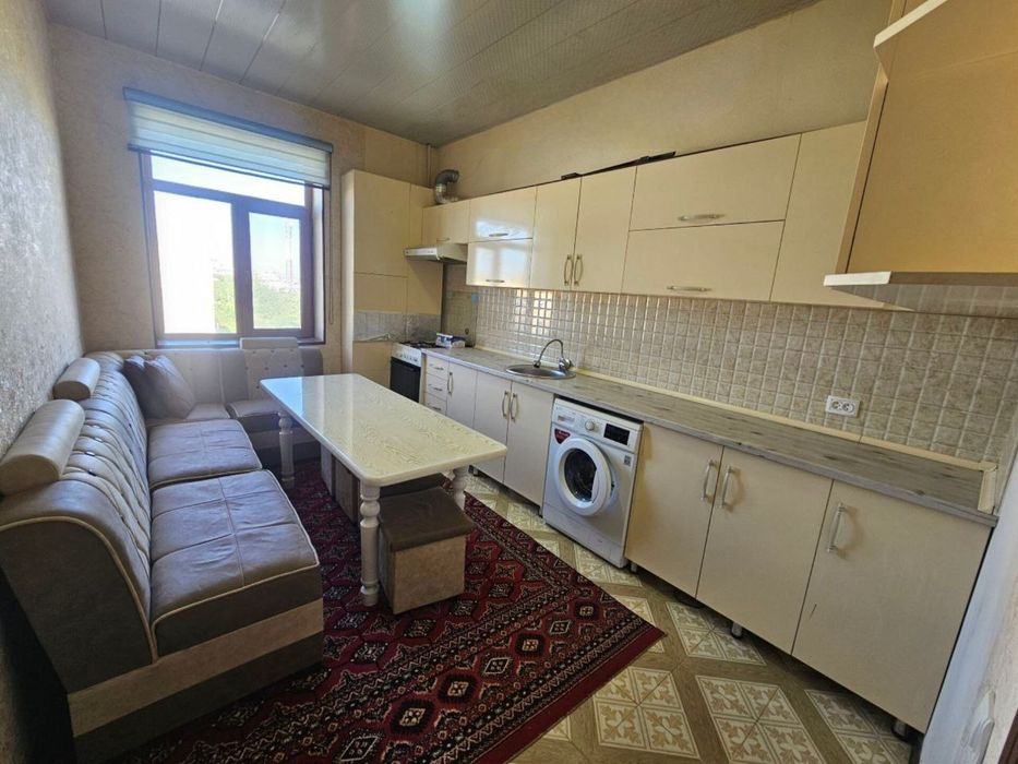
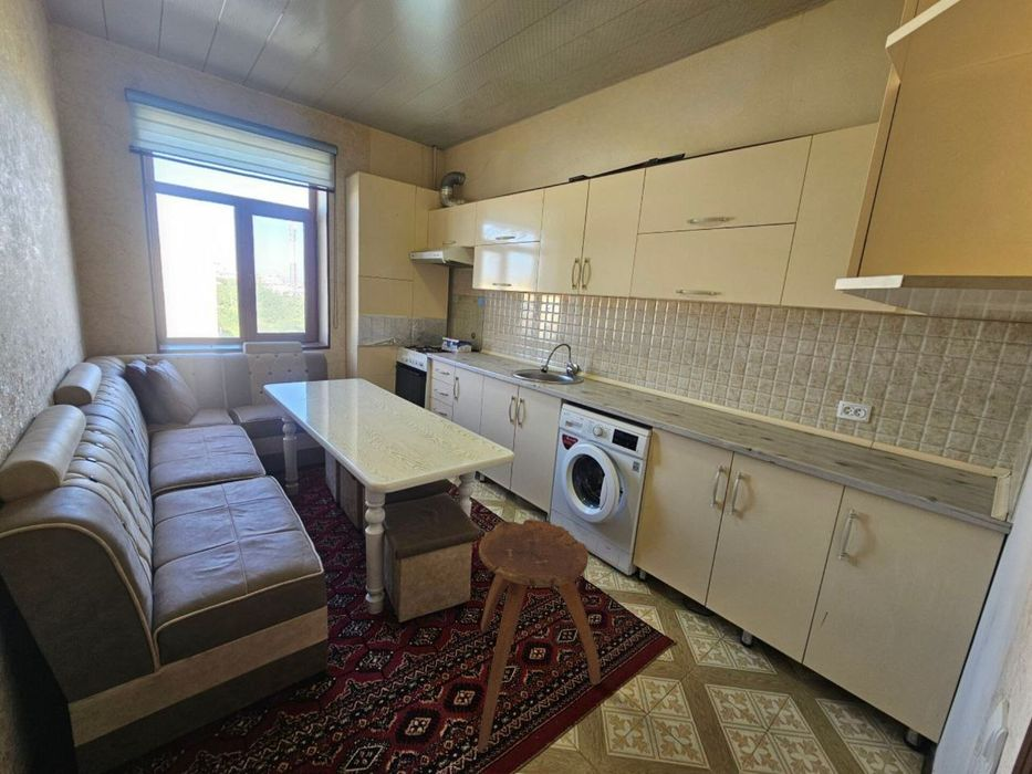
+ stool (518, 619)
